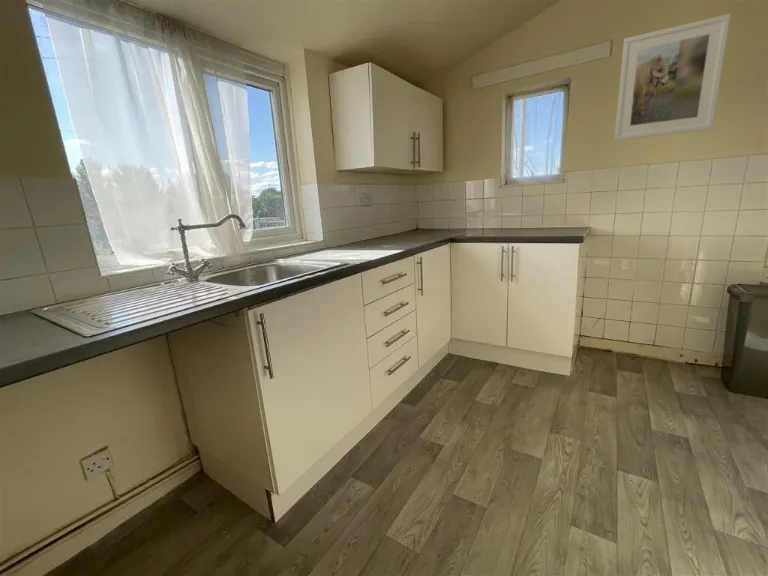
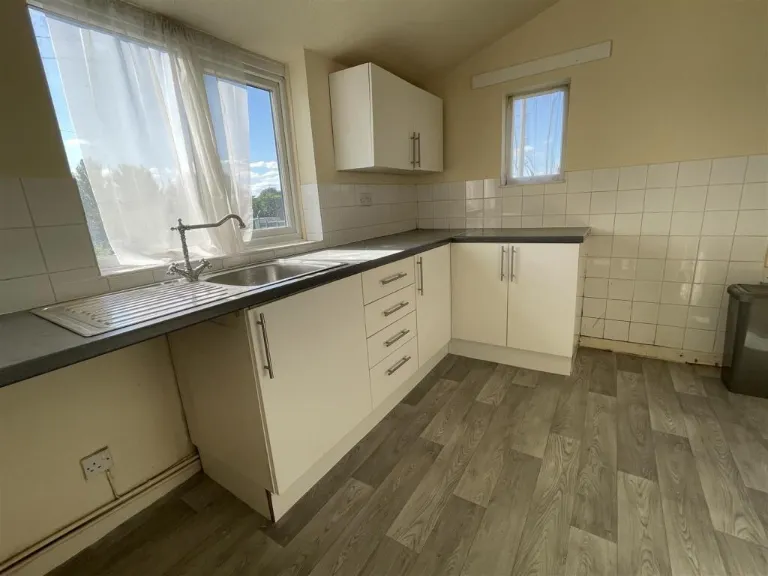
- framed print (667, 83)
